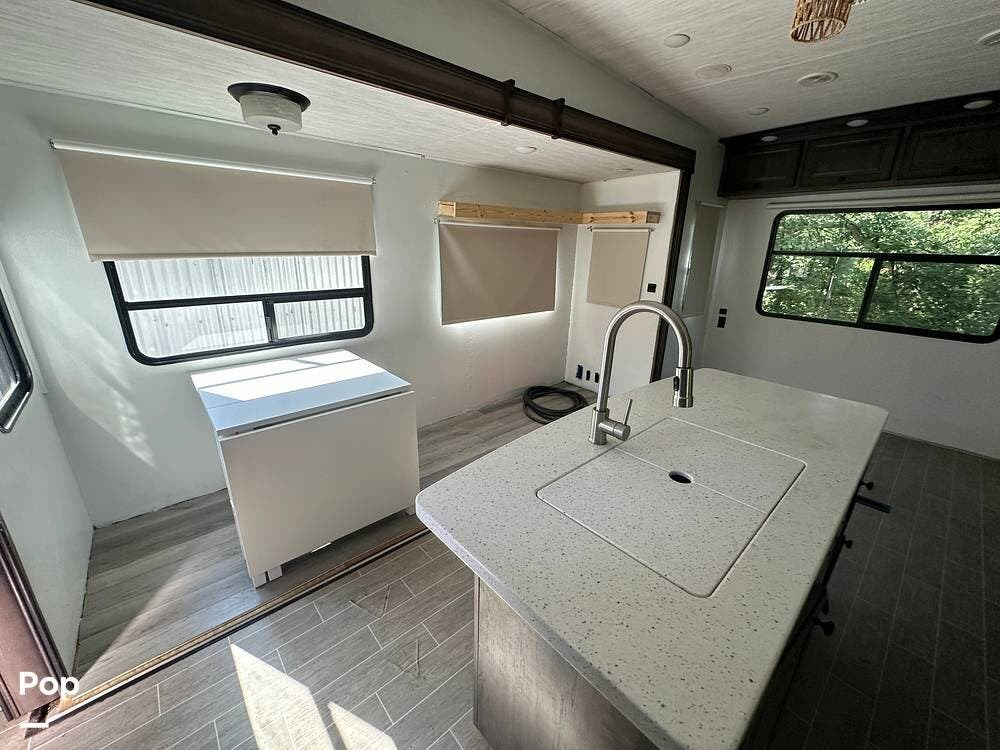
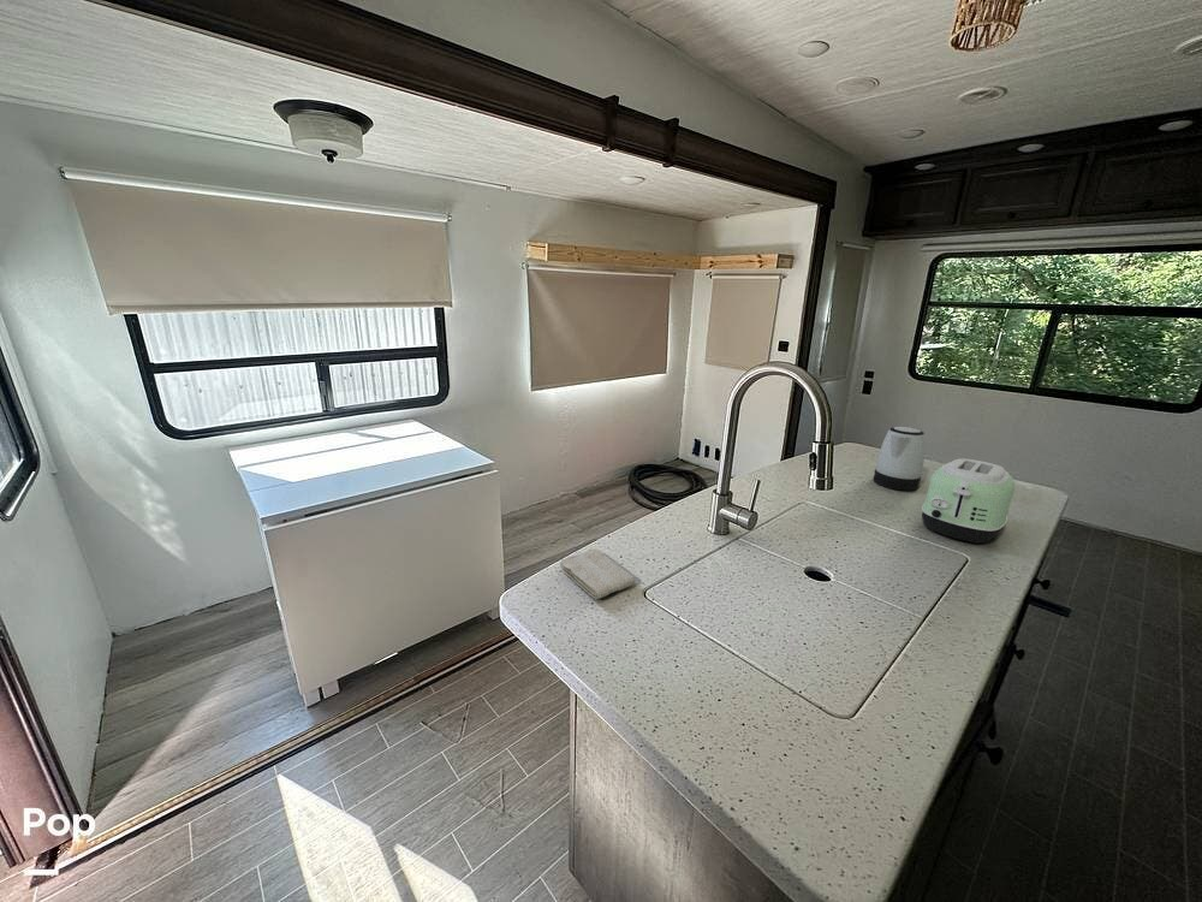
+ kettle (903, 455)
+ toaster (966, 498)
+ washcloth (595, 571)
